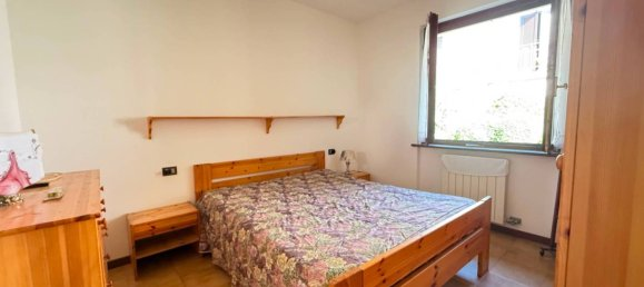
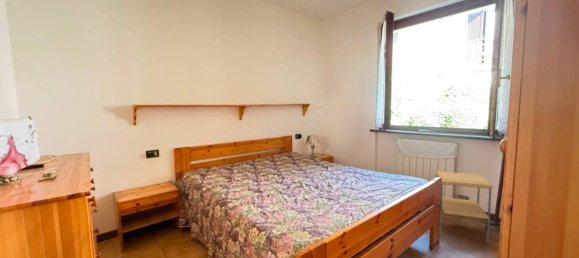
+ side table (460, 204)
